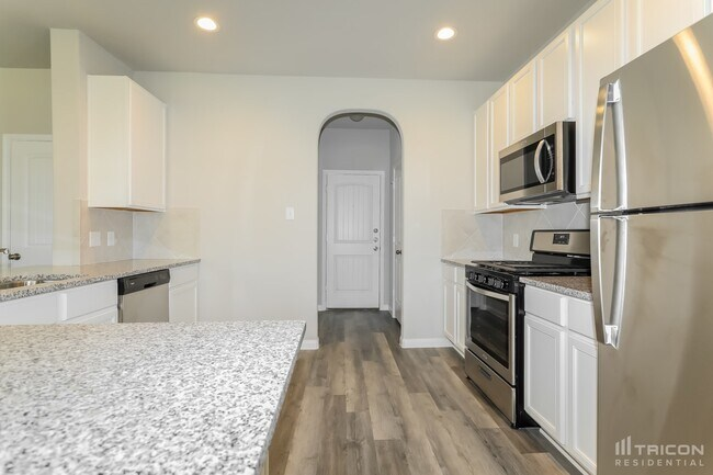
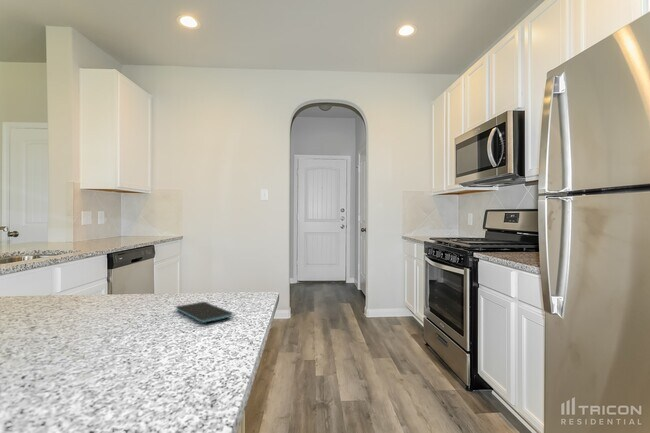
+ smartphone (203, 311)
